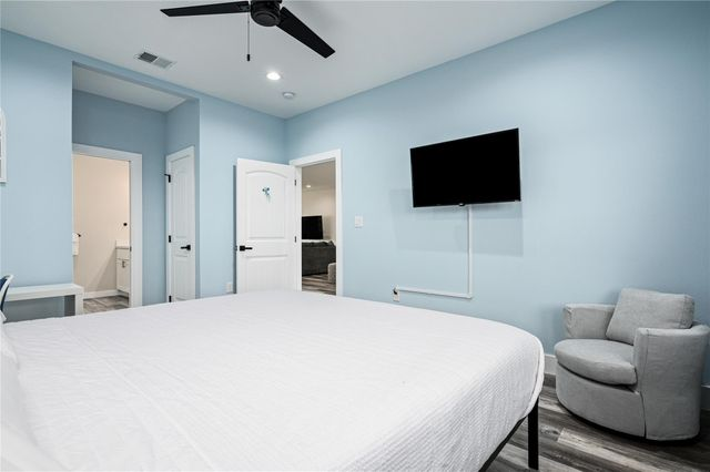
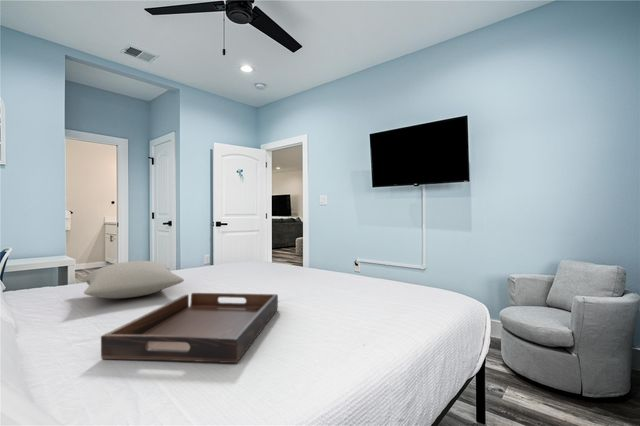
+ pillow (133, 279)
+ serving tray (207, 319)
